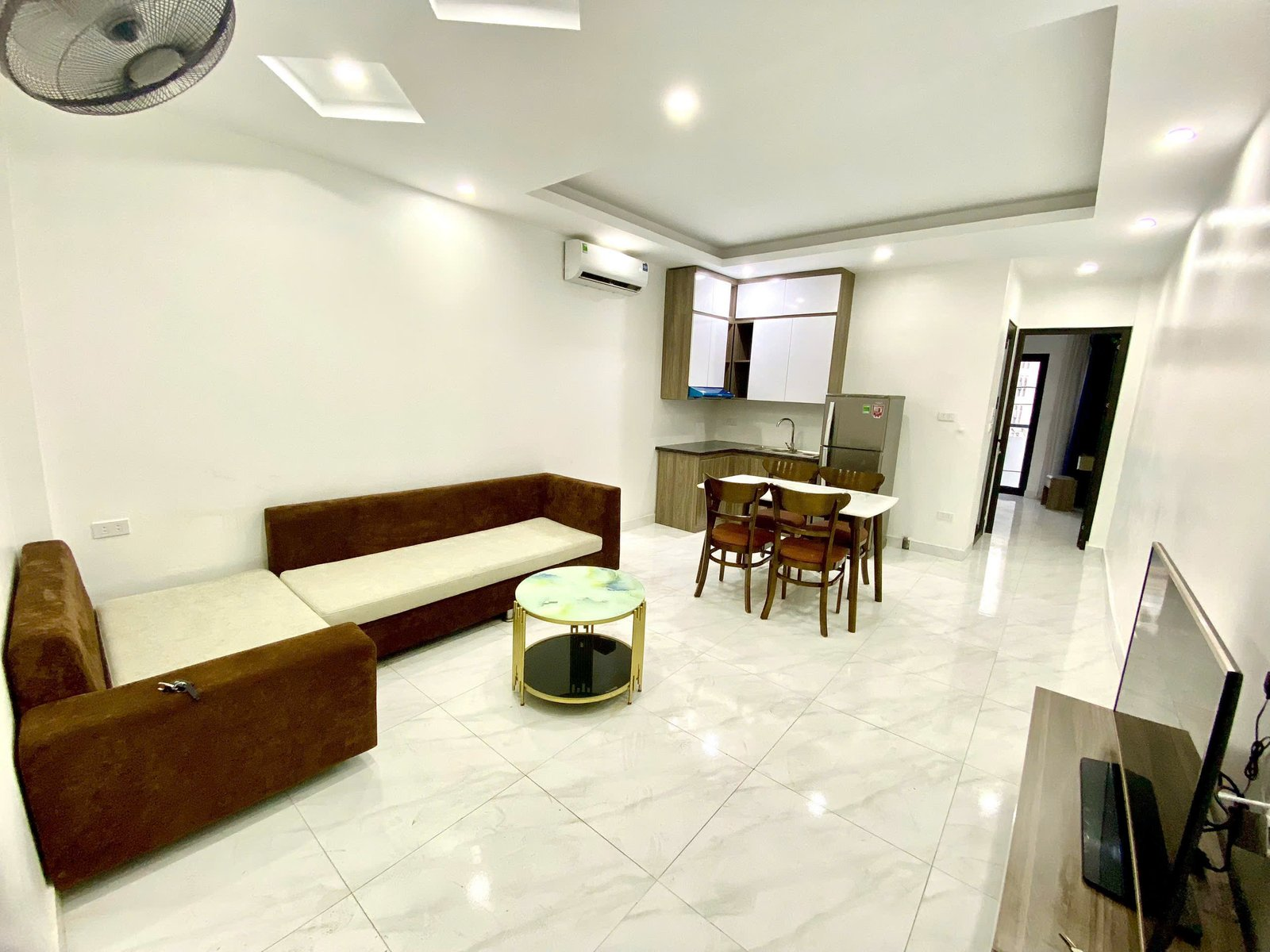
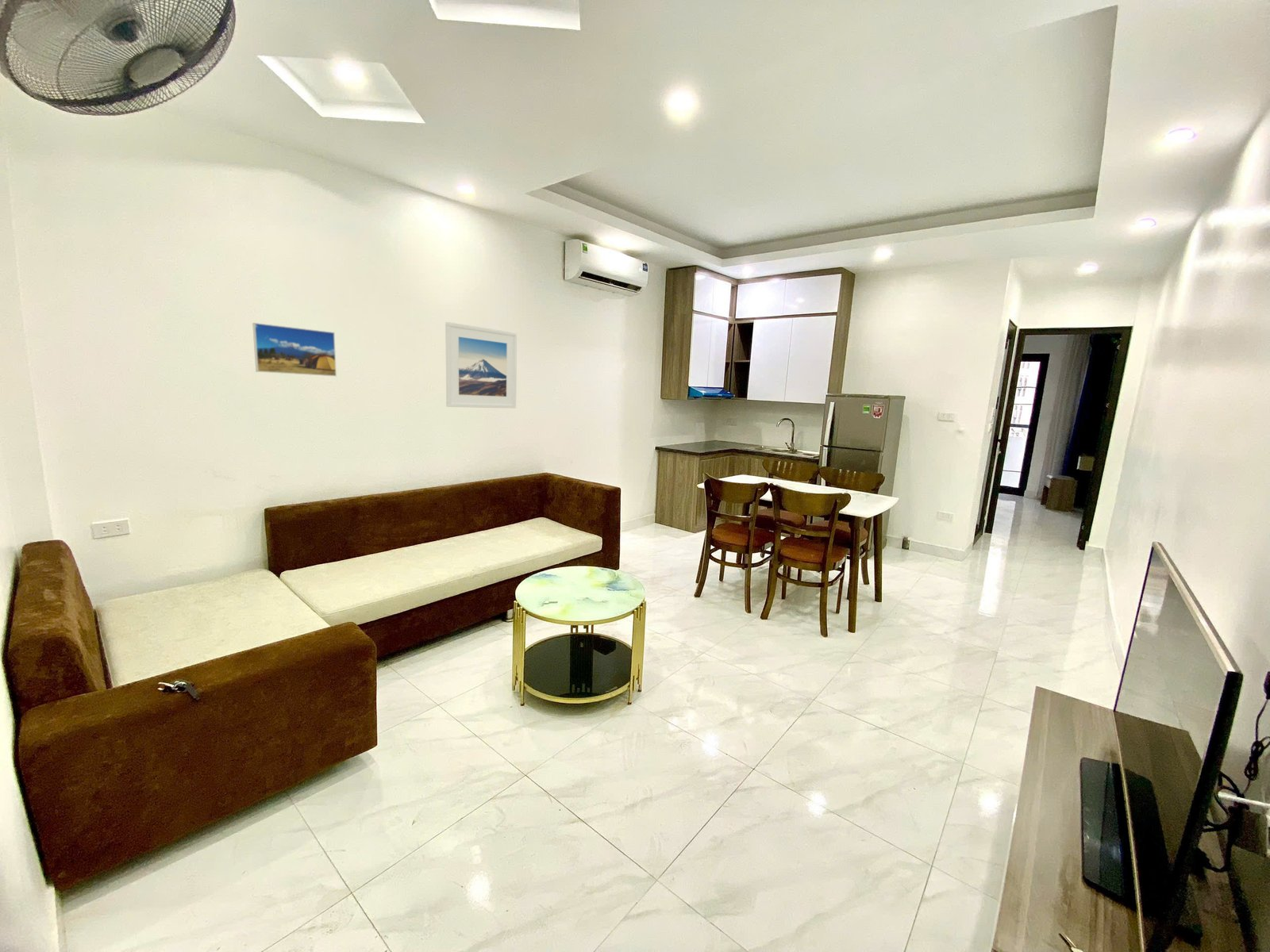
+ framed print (296, 351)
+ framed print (483, 368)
